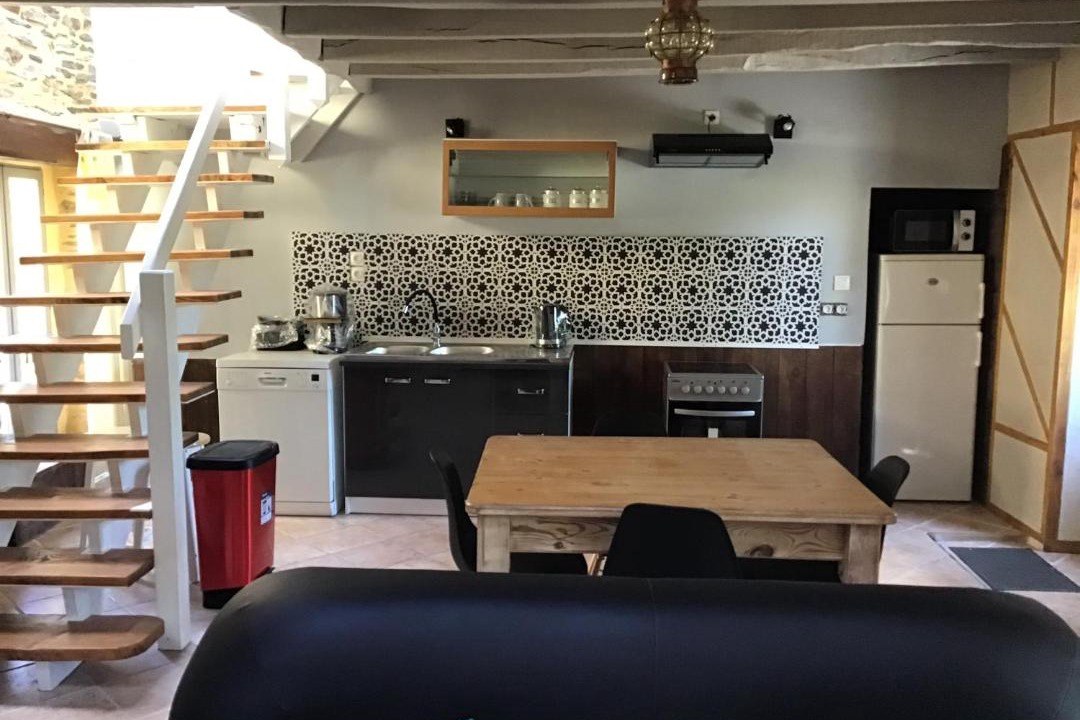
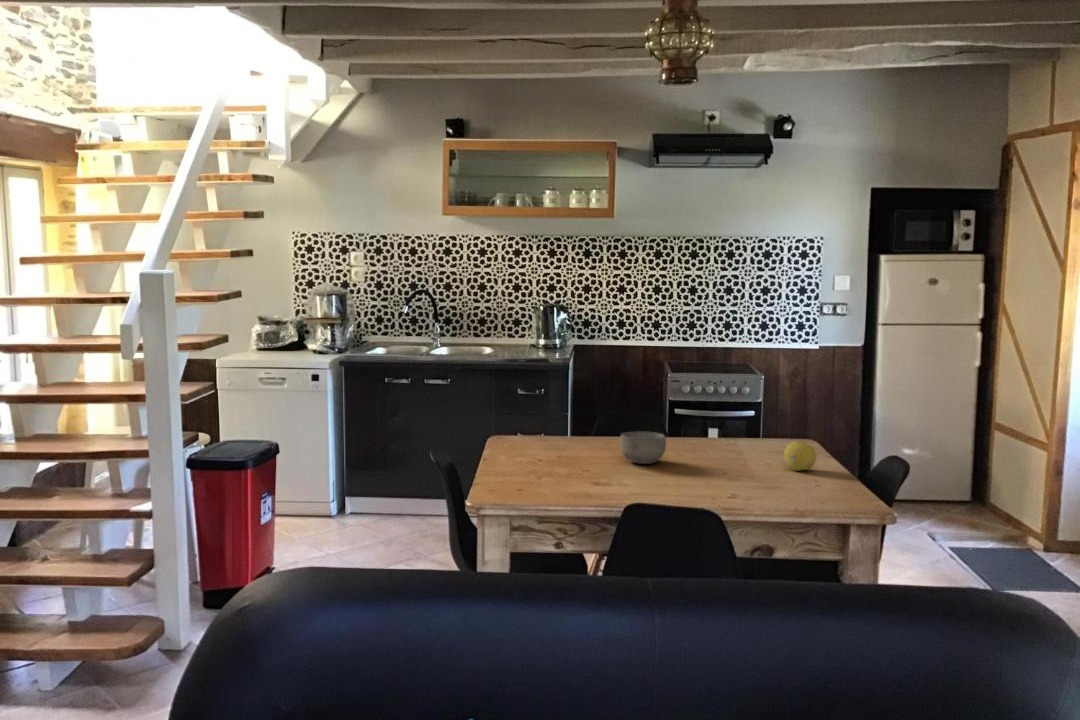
+ bowl (642, 448)
+ fruit (800, 455)
